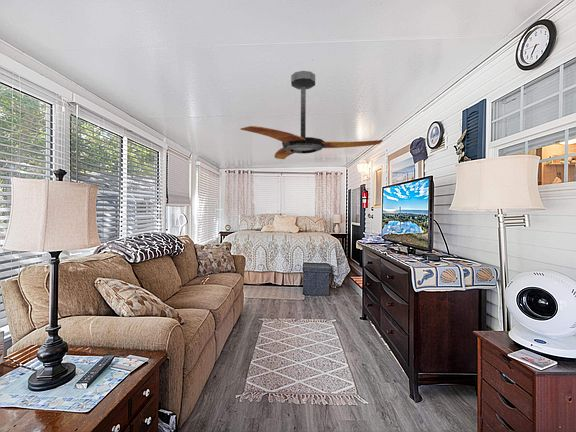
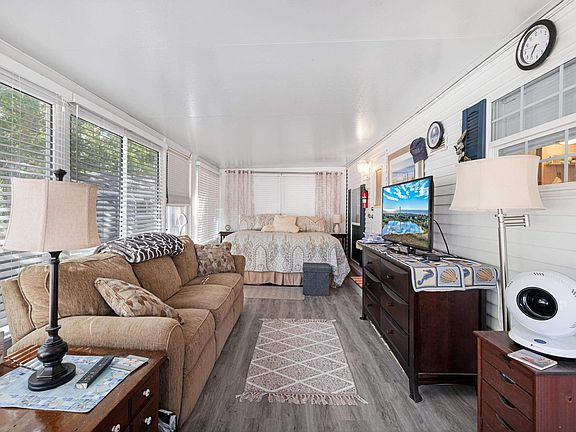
- ceiling fan (305, 114)
